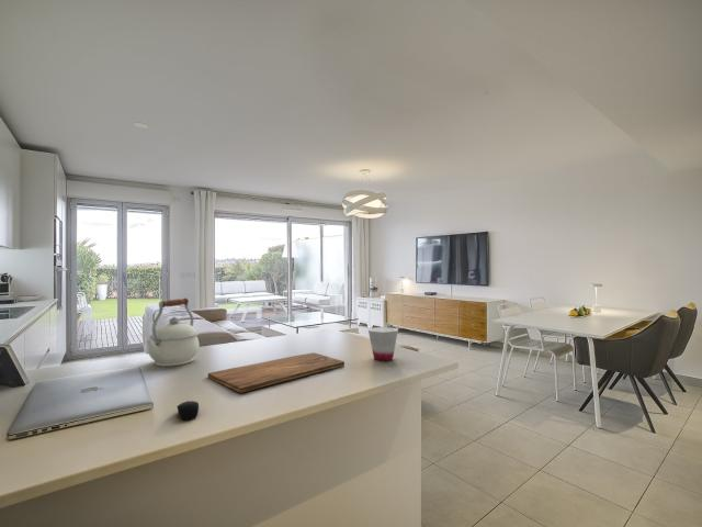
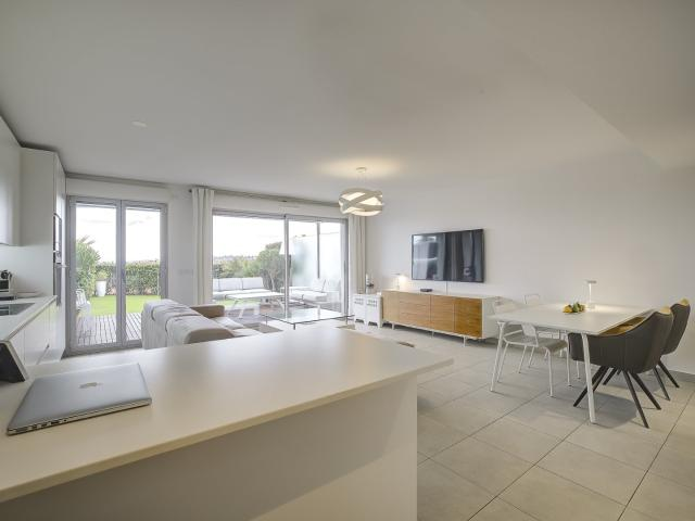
- kettle (171, 330)
- cutting board (281, 369)
- cup (383, 344)
- computer mouse (188, 407)
